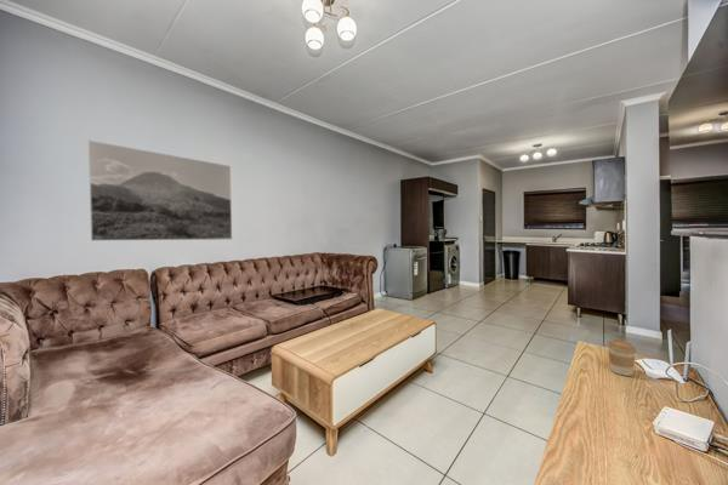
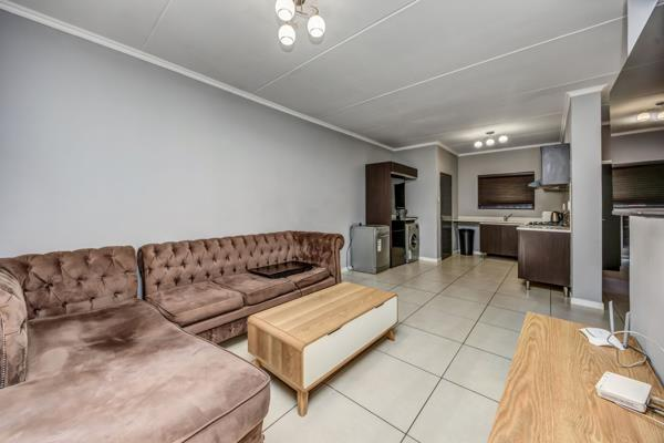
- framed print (171, 198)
- coffee cup (621, 356)
